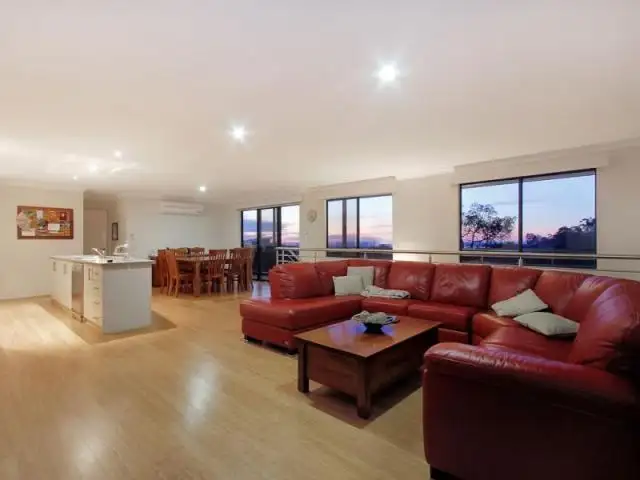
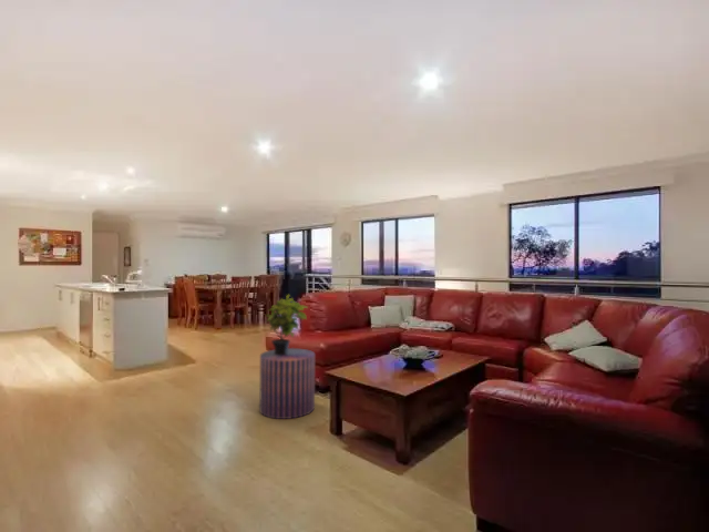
+ potted plant (284, 324)
+ pouf (287, 380)
